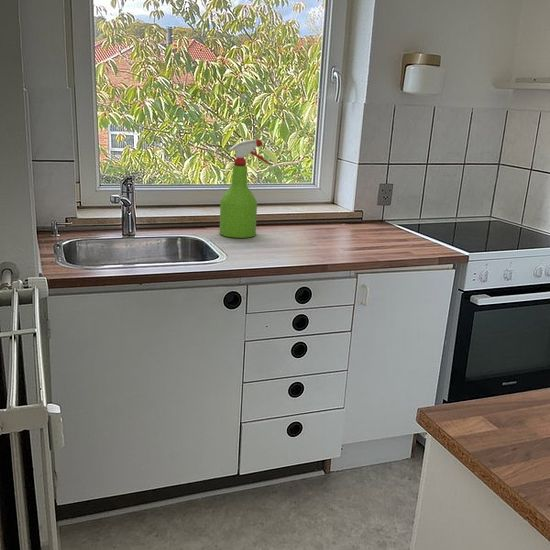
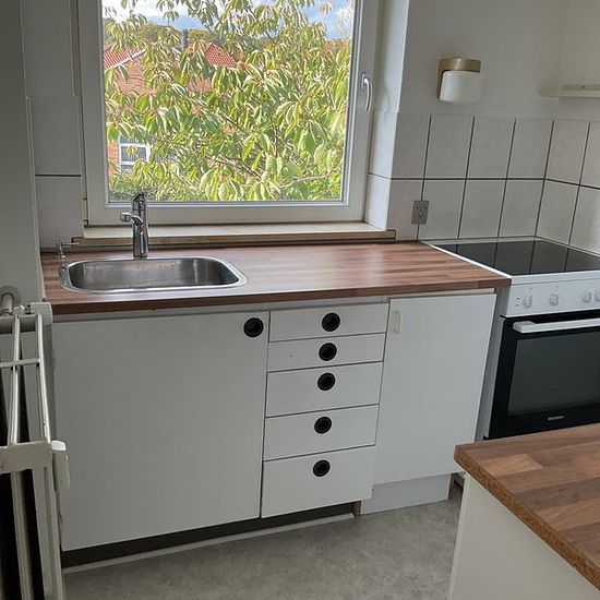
- spray bottle (245, 187)
